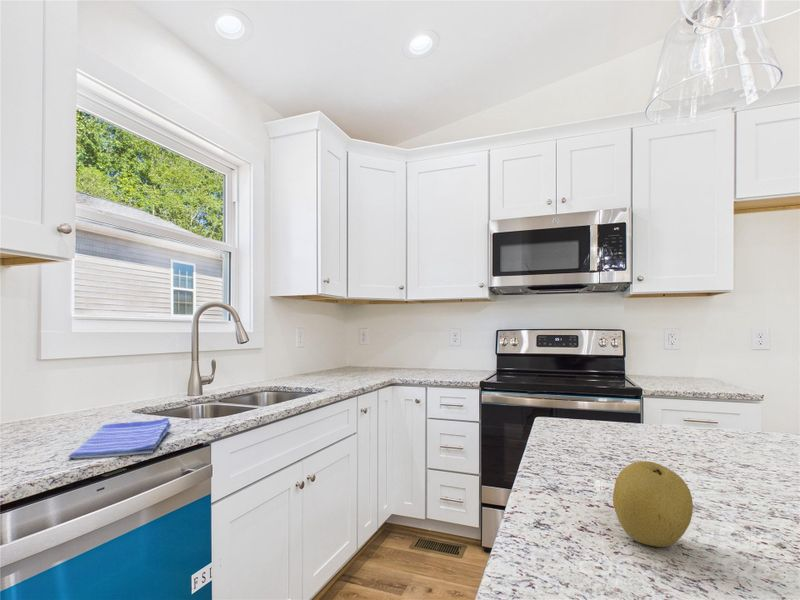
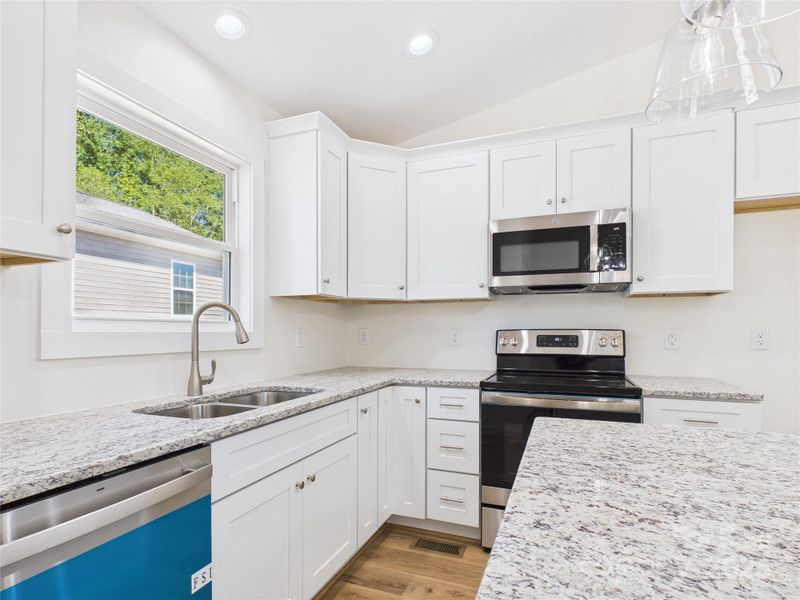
- fruit (651, 503)
- dish towel (126, 436)
